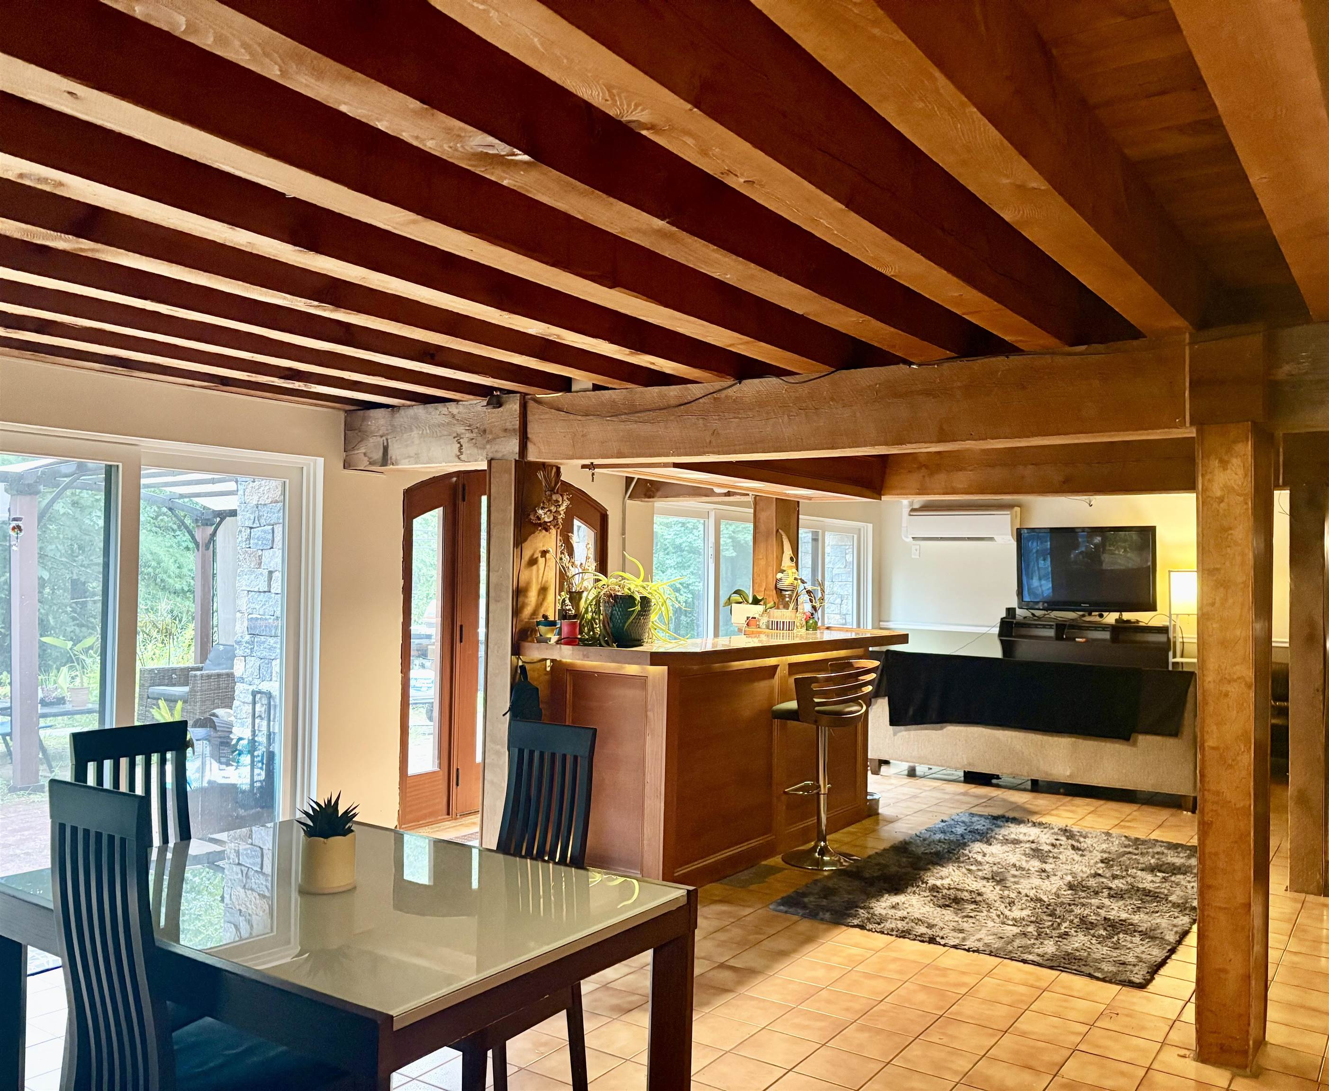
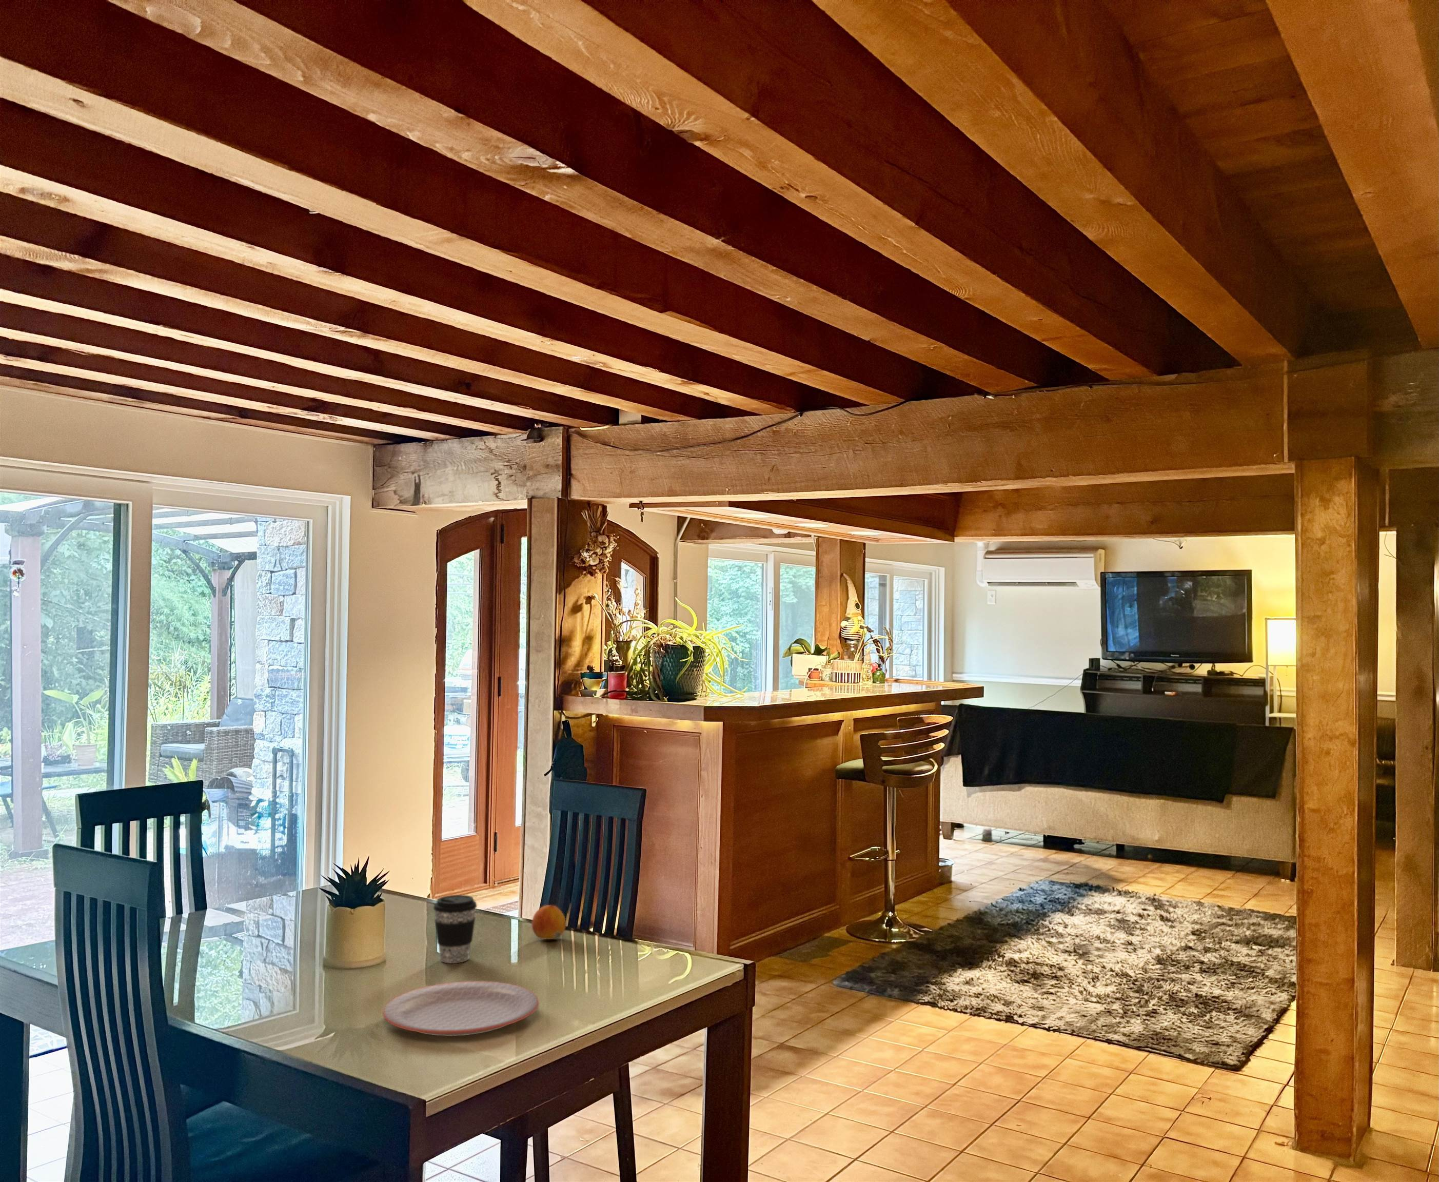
+ plate (461, 1011)
+ coffee cup (455, 929)
+ fruit (549, 921)
